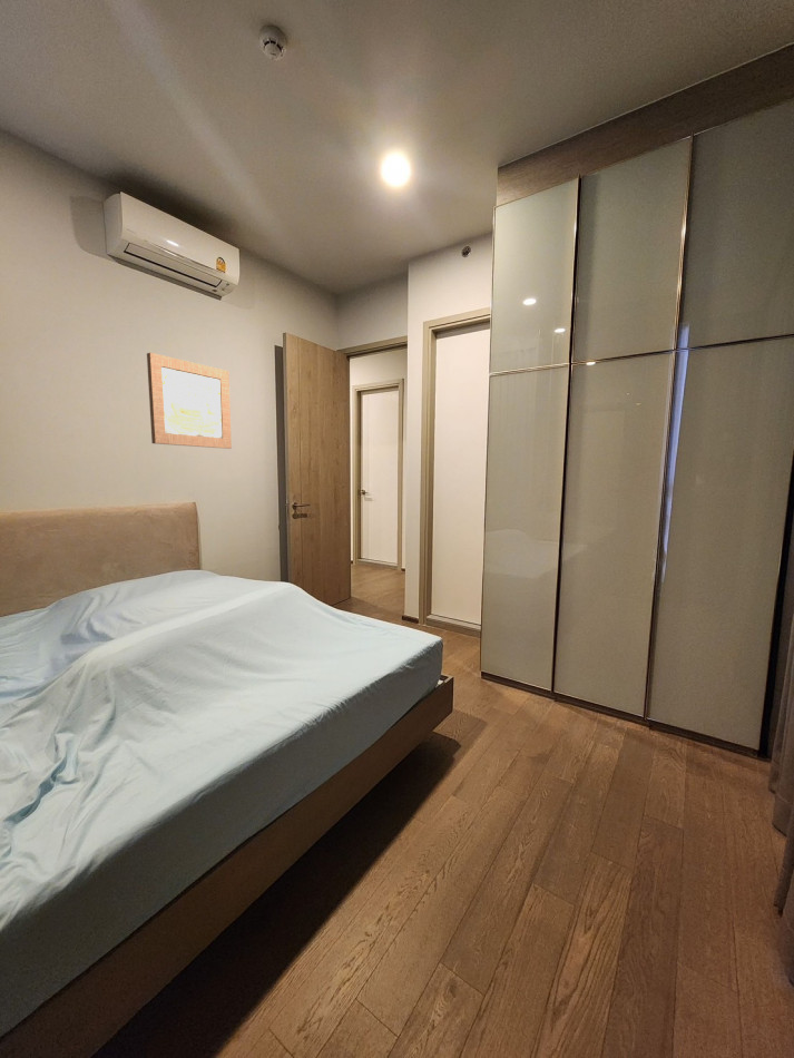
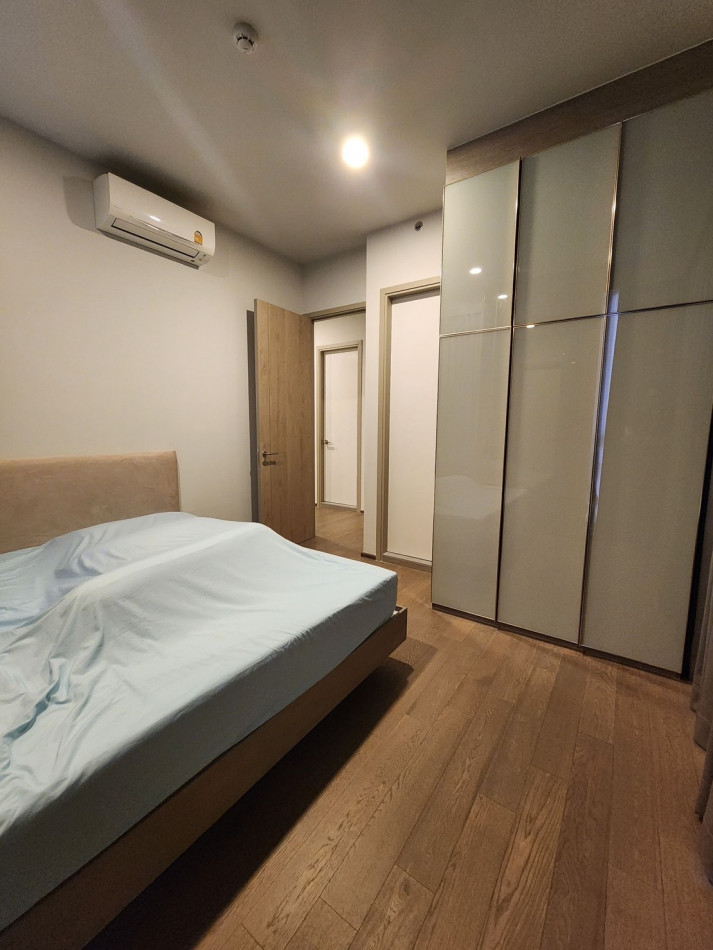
- wall art (193, 404)
